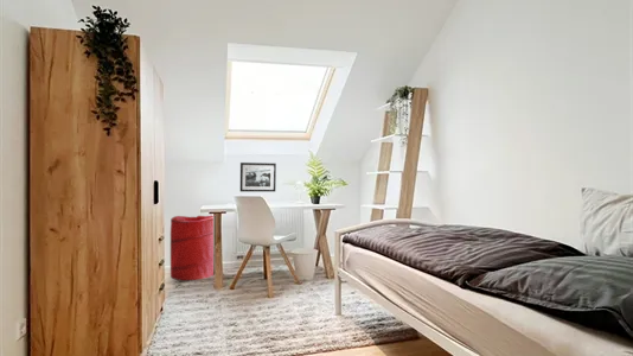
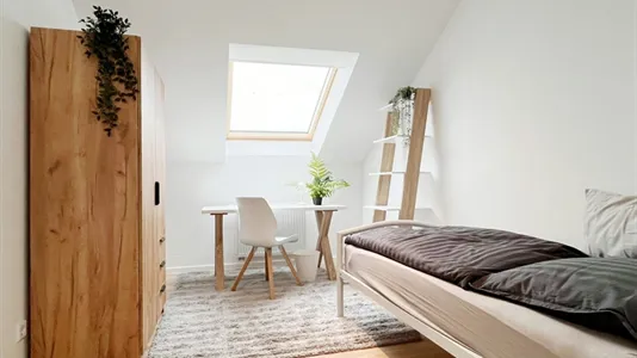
- picture frame (257, 177)
- laundry hamper (193, 244)
